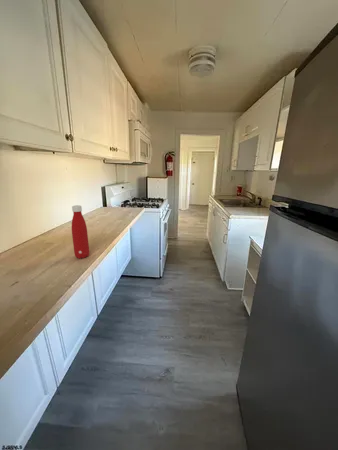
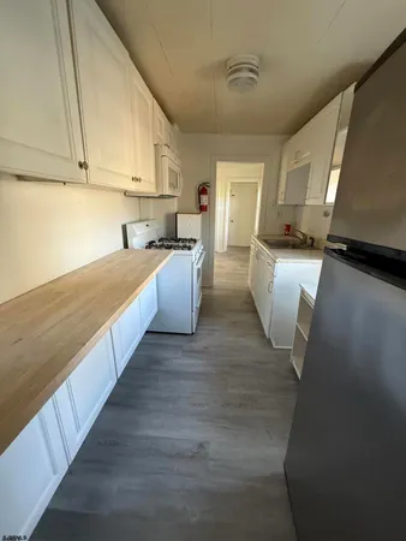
- bottle (79, 231)
